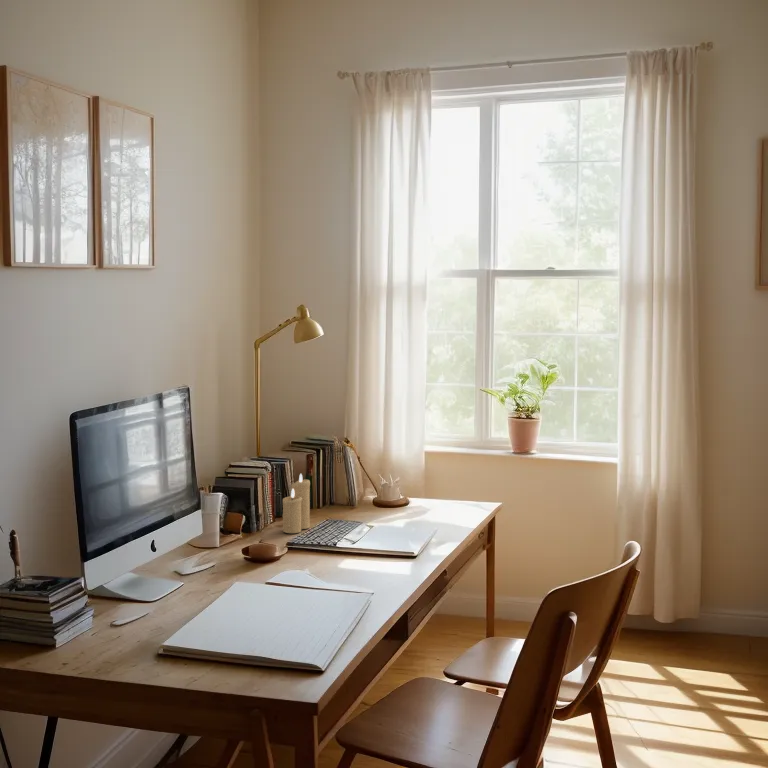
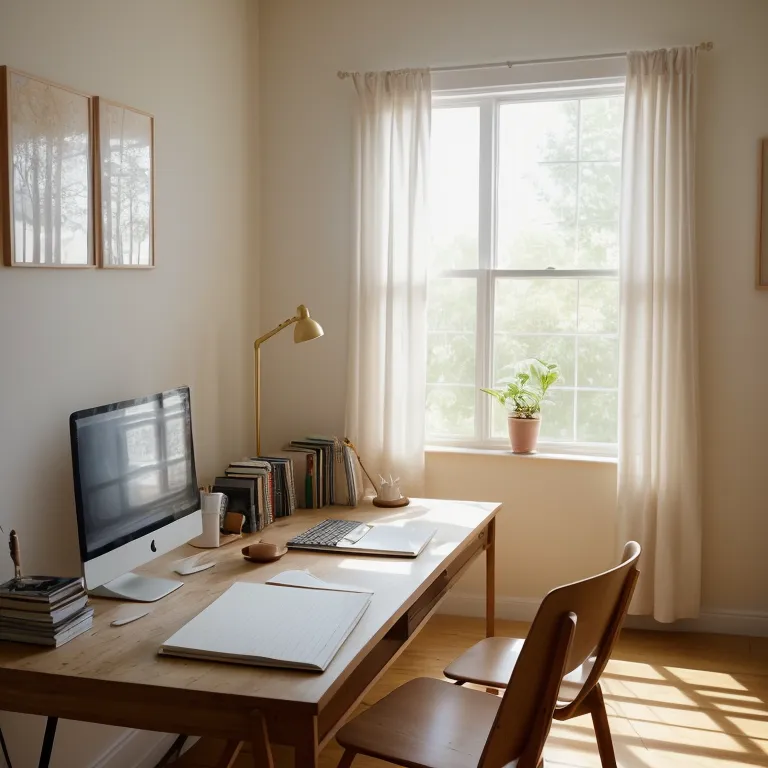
- candle (296, 502)
